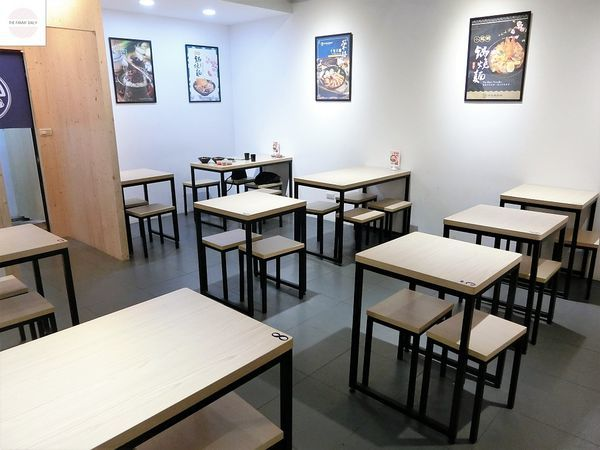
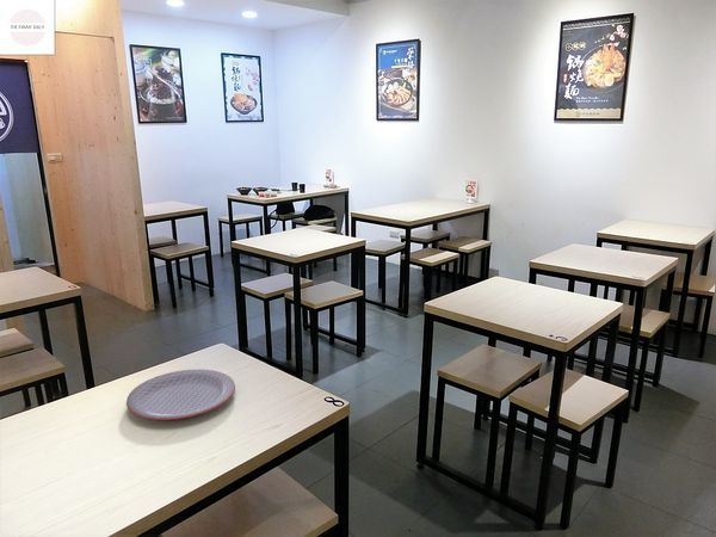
+ plate (183, 395)
